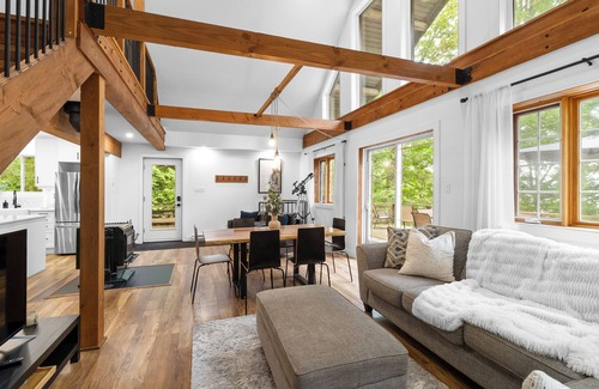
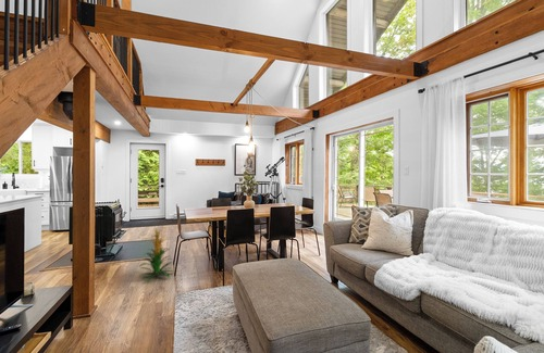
+ indoor plant (157, 251)
